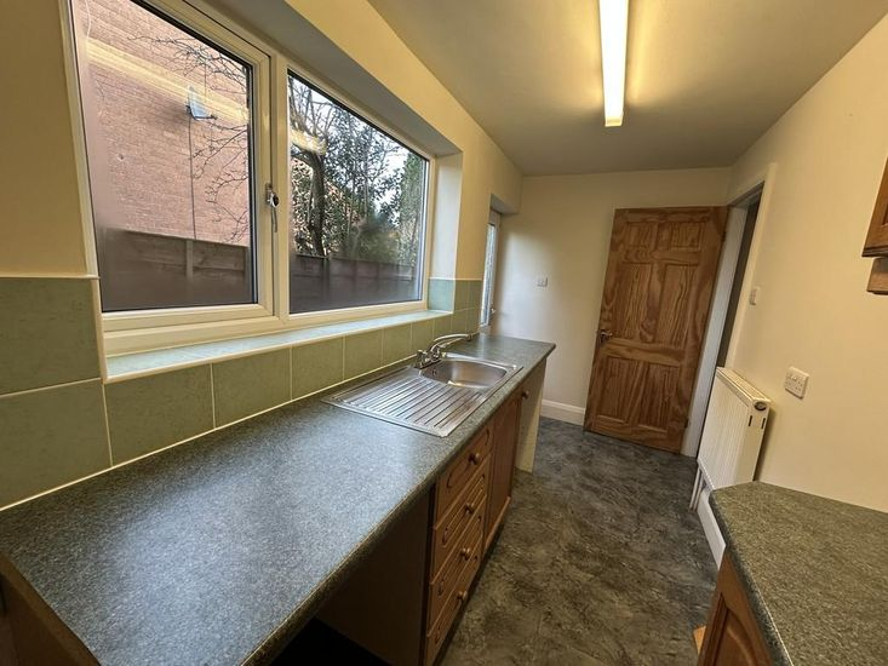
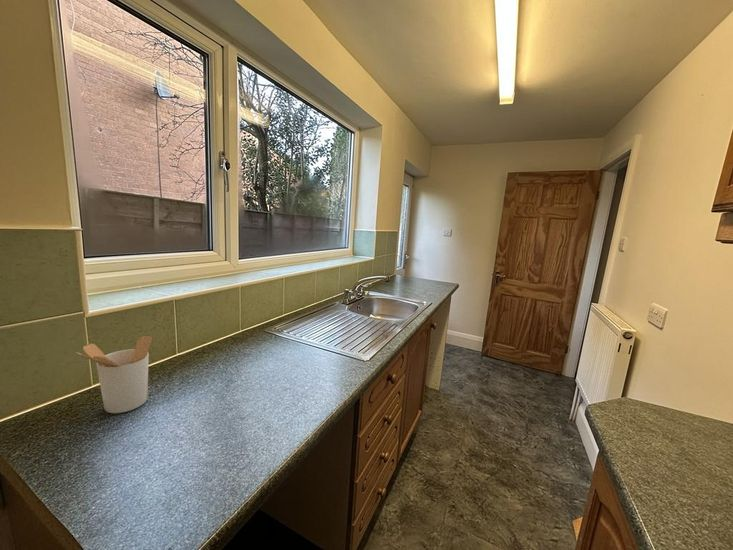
+ utensil holder (115, 374)
